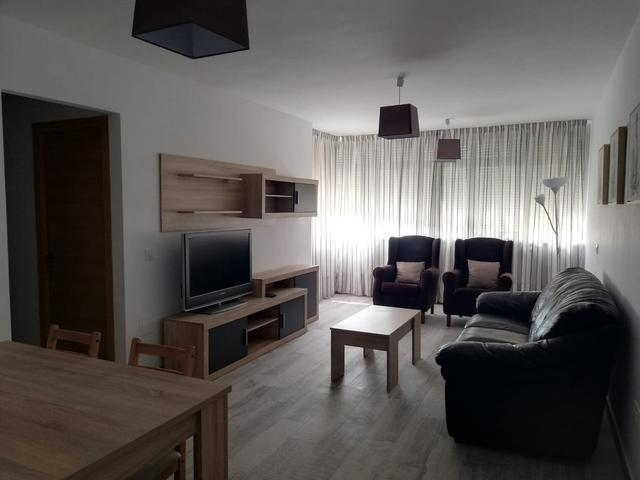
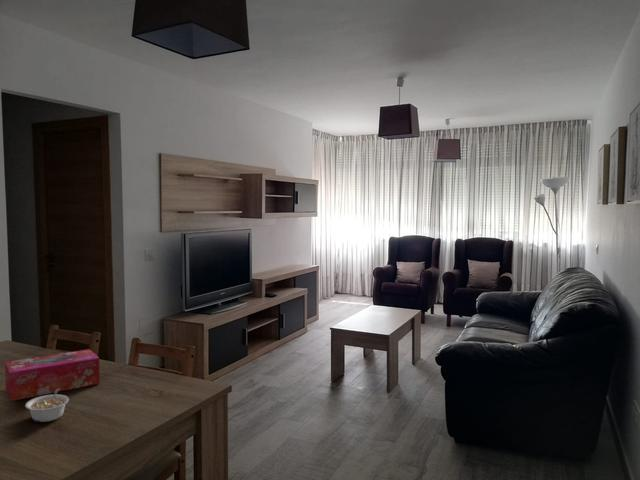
+ tissue box (53, 373)
+ legume (47, 407)
